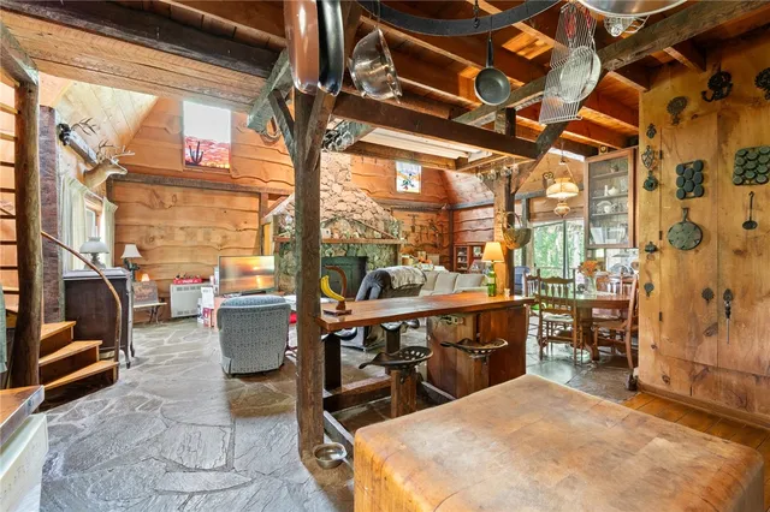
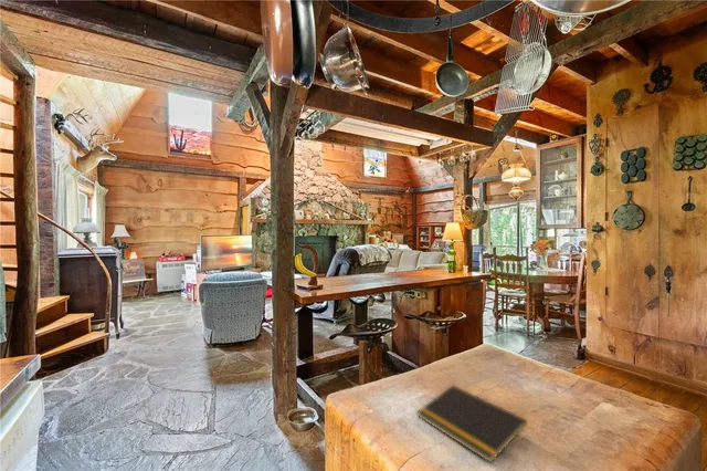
+ notepad (468, 417)
